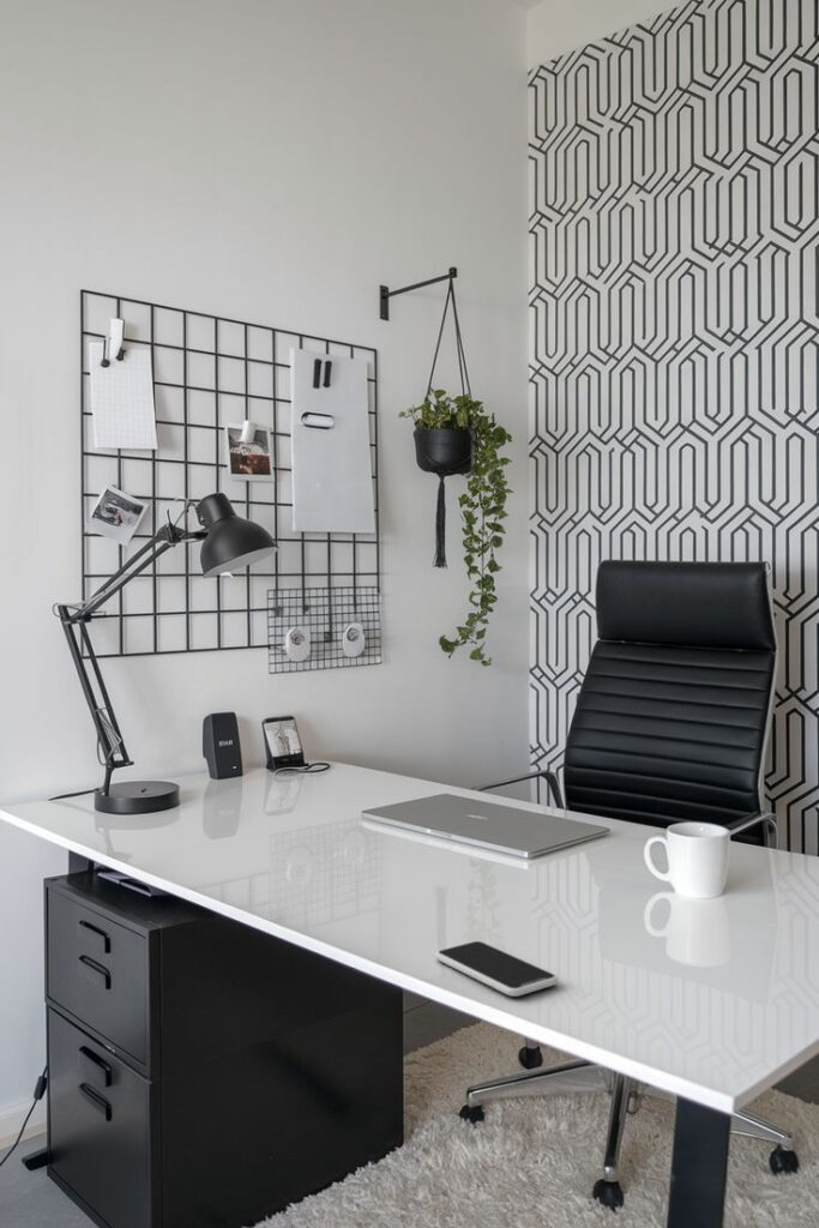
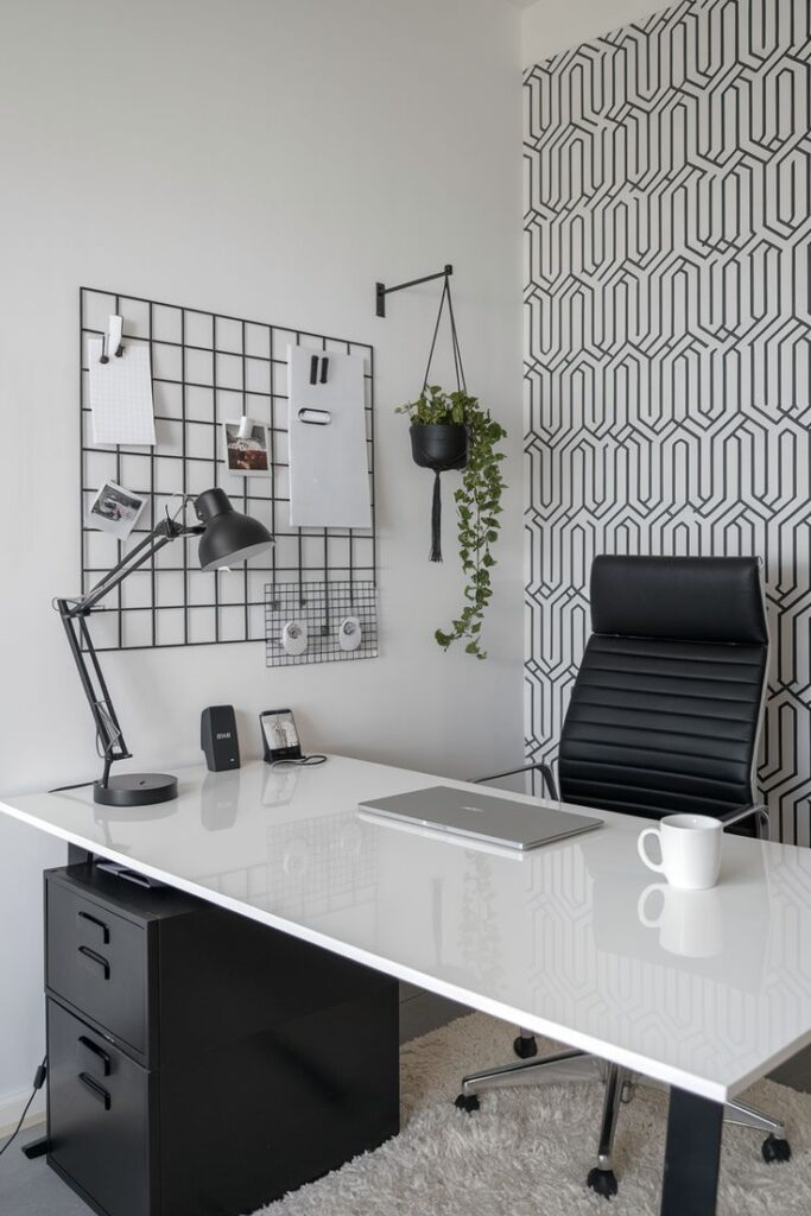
- smartphone (494, 967)
